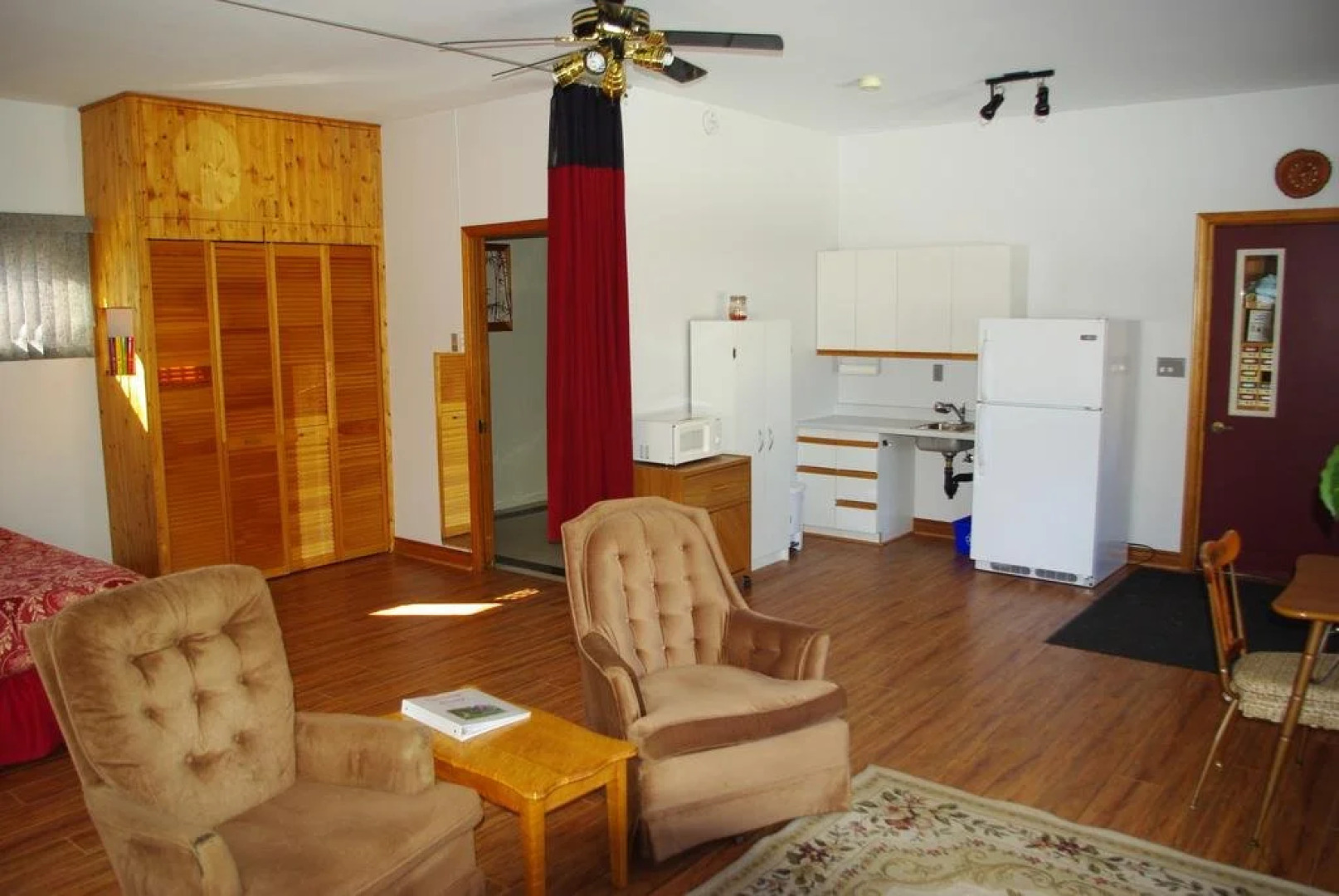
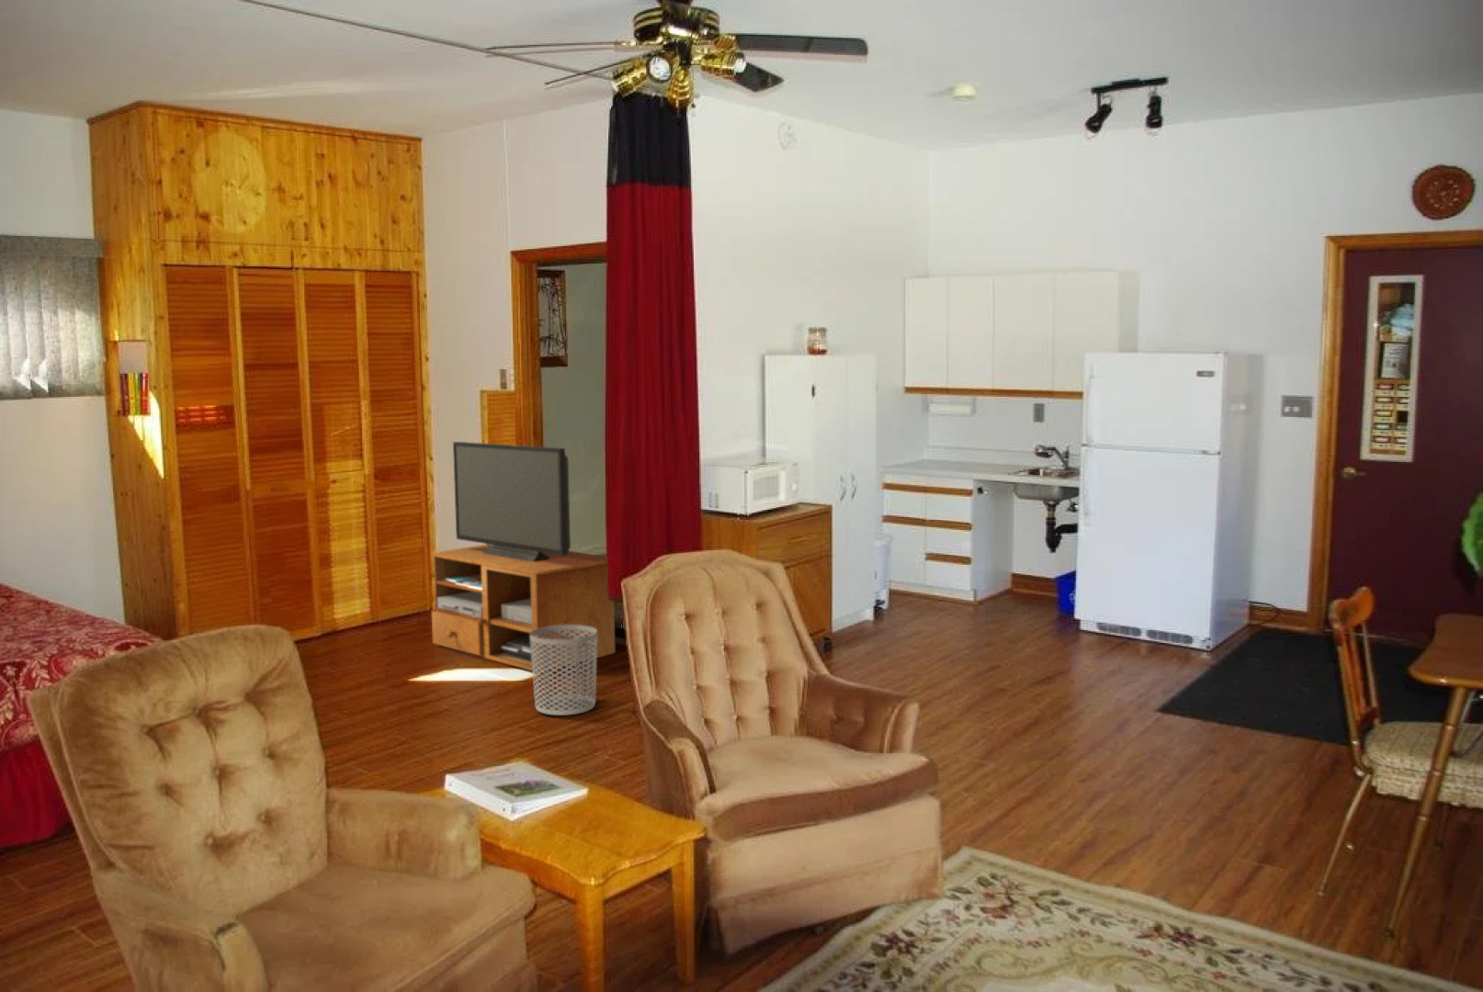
+ waste bin (564, 670)
+ tv stand (515, 547)
